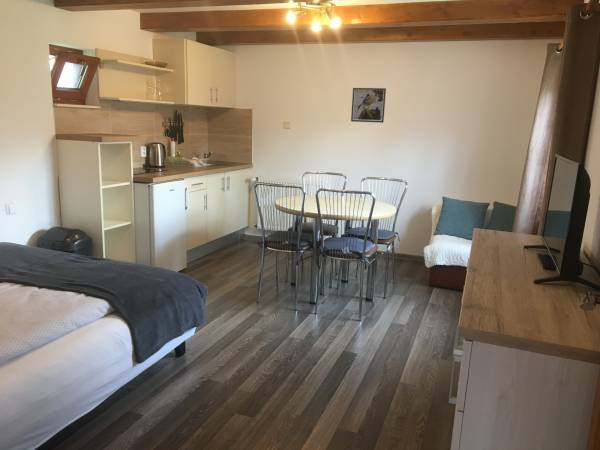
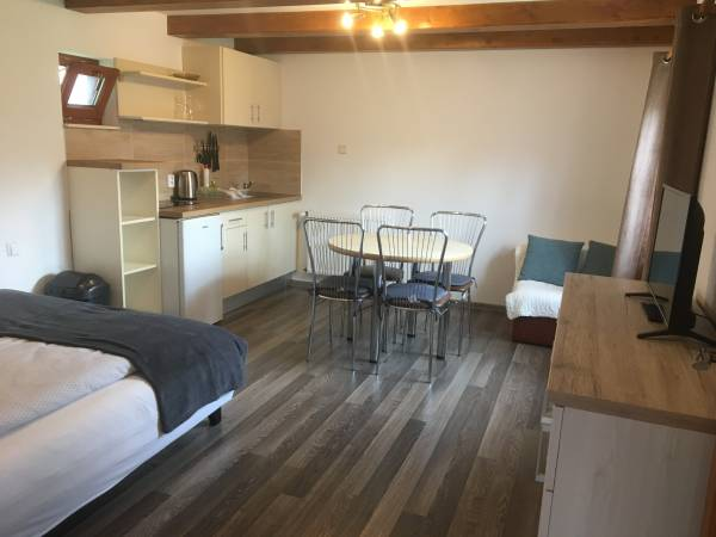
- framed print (368, 105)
